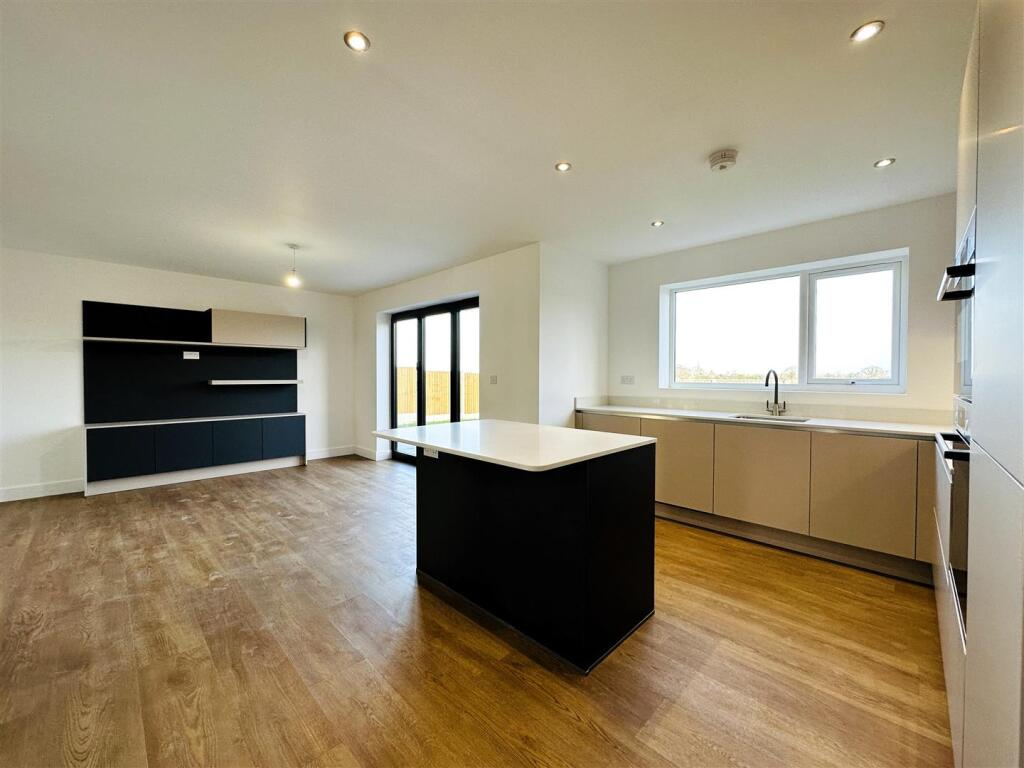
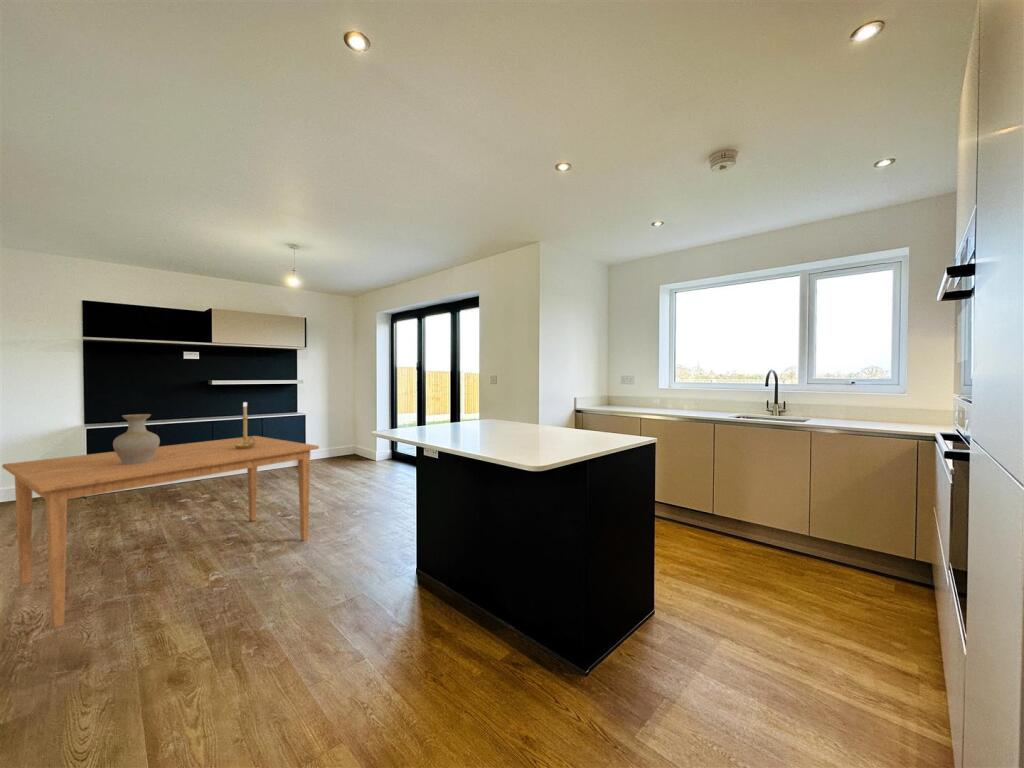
+ vase (137, 438)
+ dining table (176, 480)
+ candle holder (245, 424)
